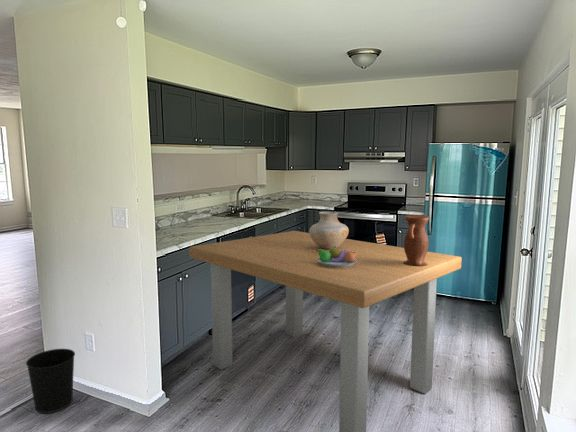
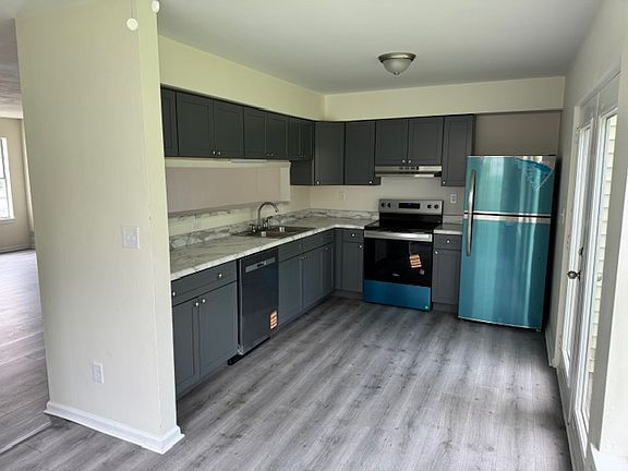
- dining table (302, 314)
- pitcher (416, 239)
- fruit bowl (335, 255)
- wastebasket (52, 381)
- vase (328, 229)
